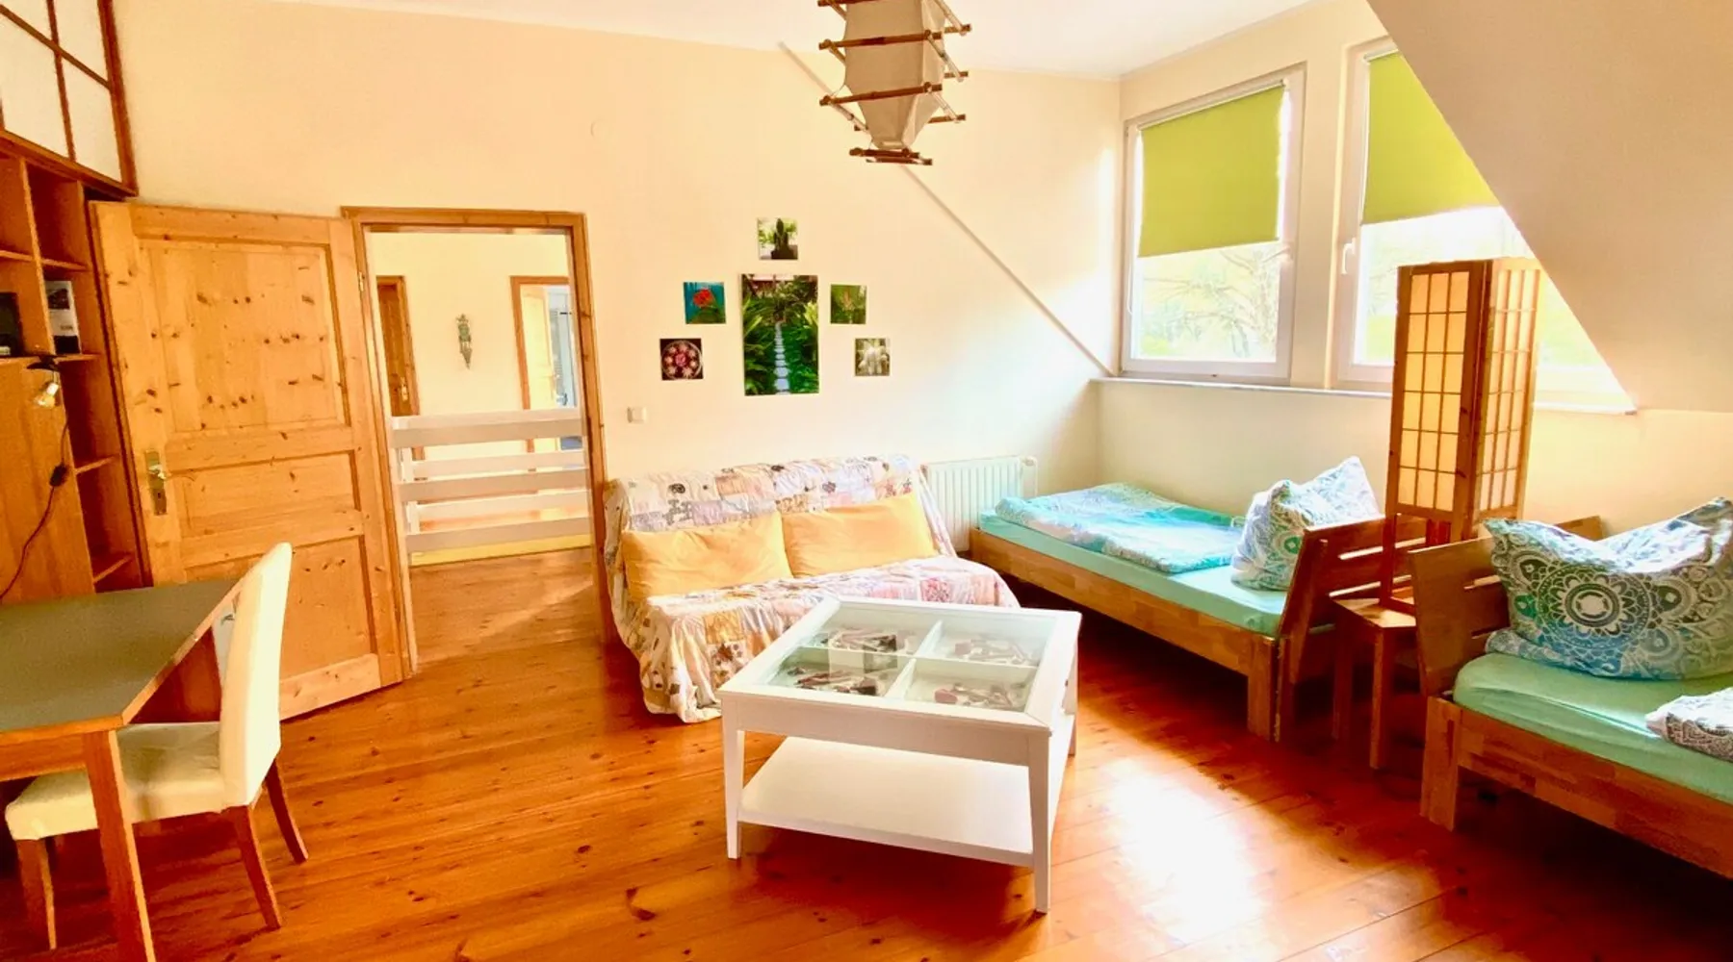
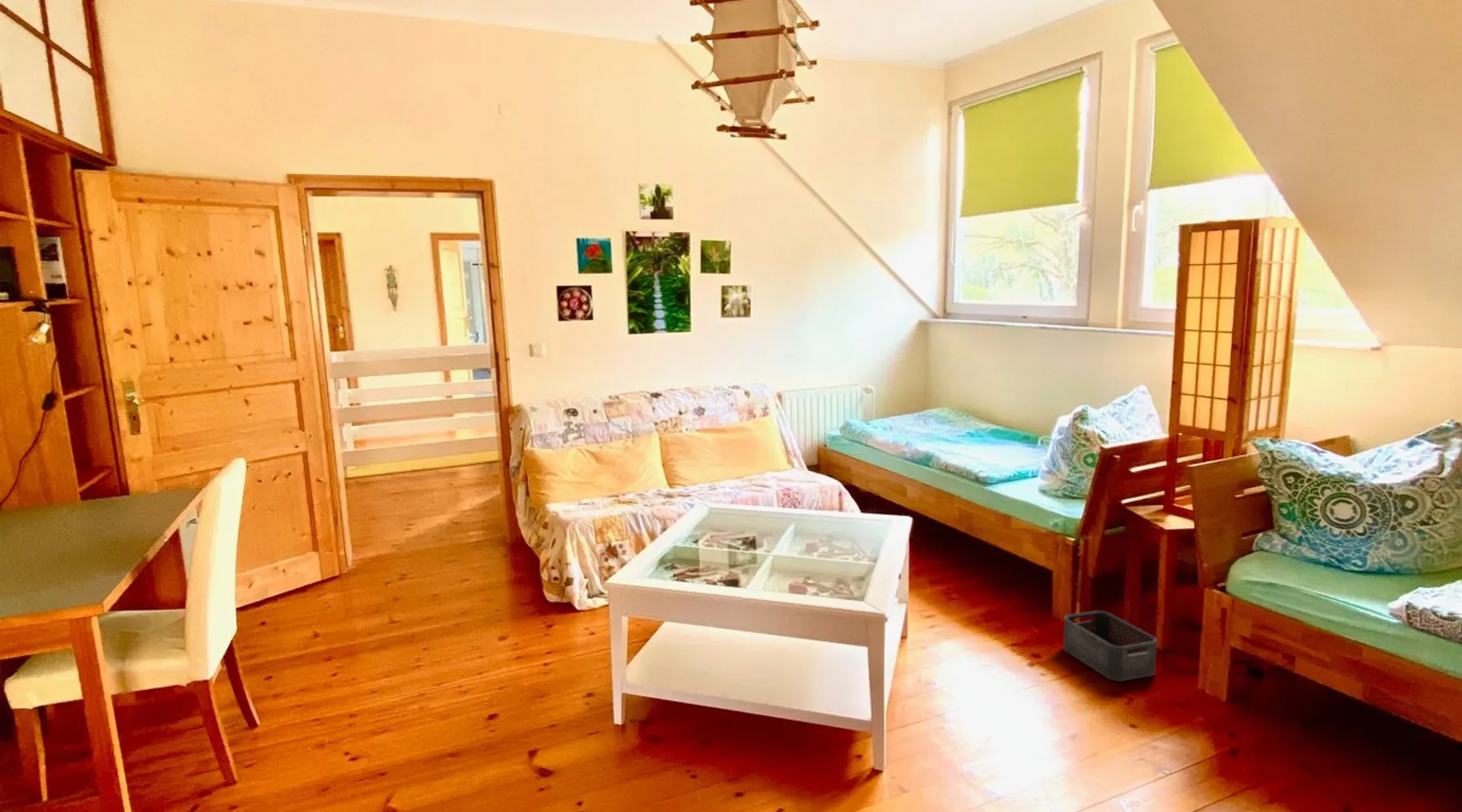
+ storage bin (1108, 644)
